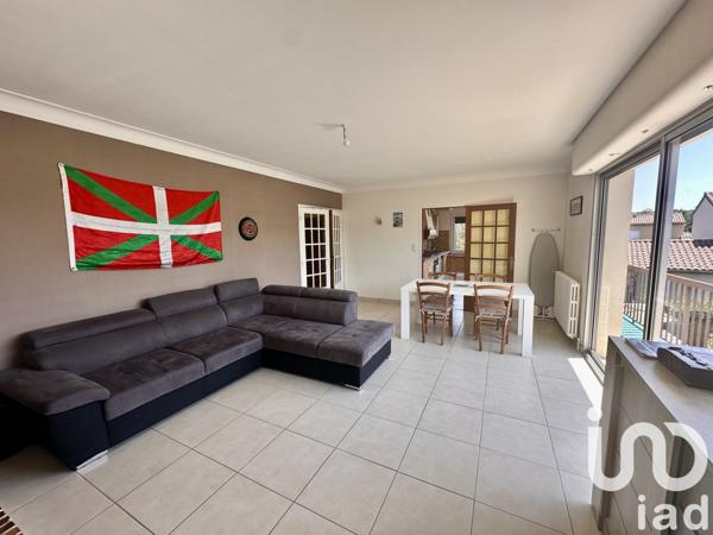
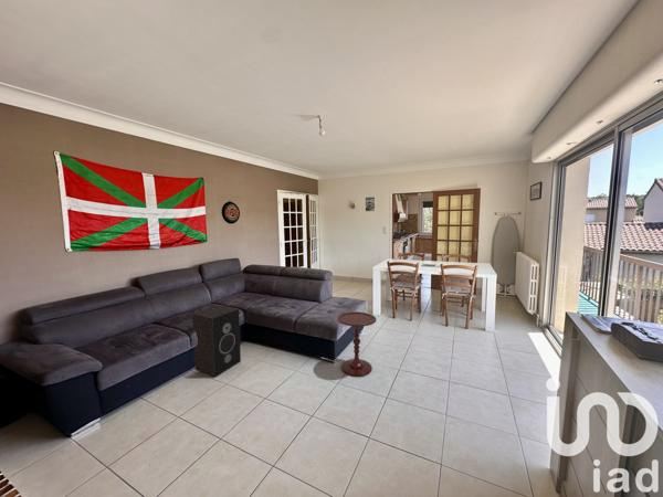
+ speaker (217, 338)
+ side table (356, 342)
